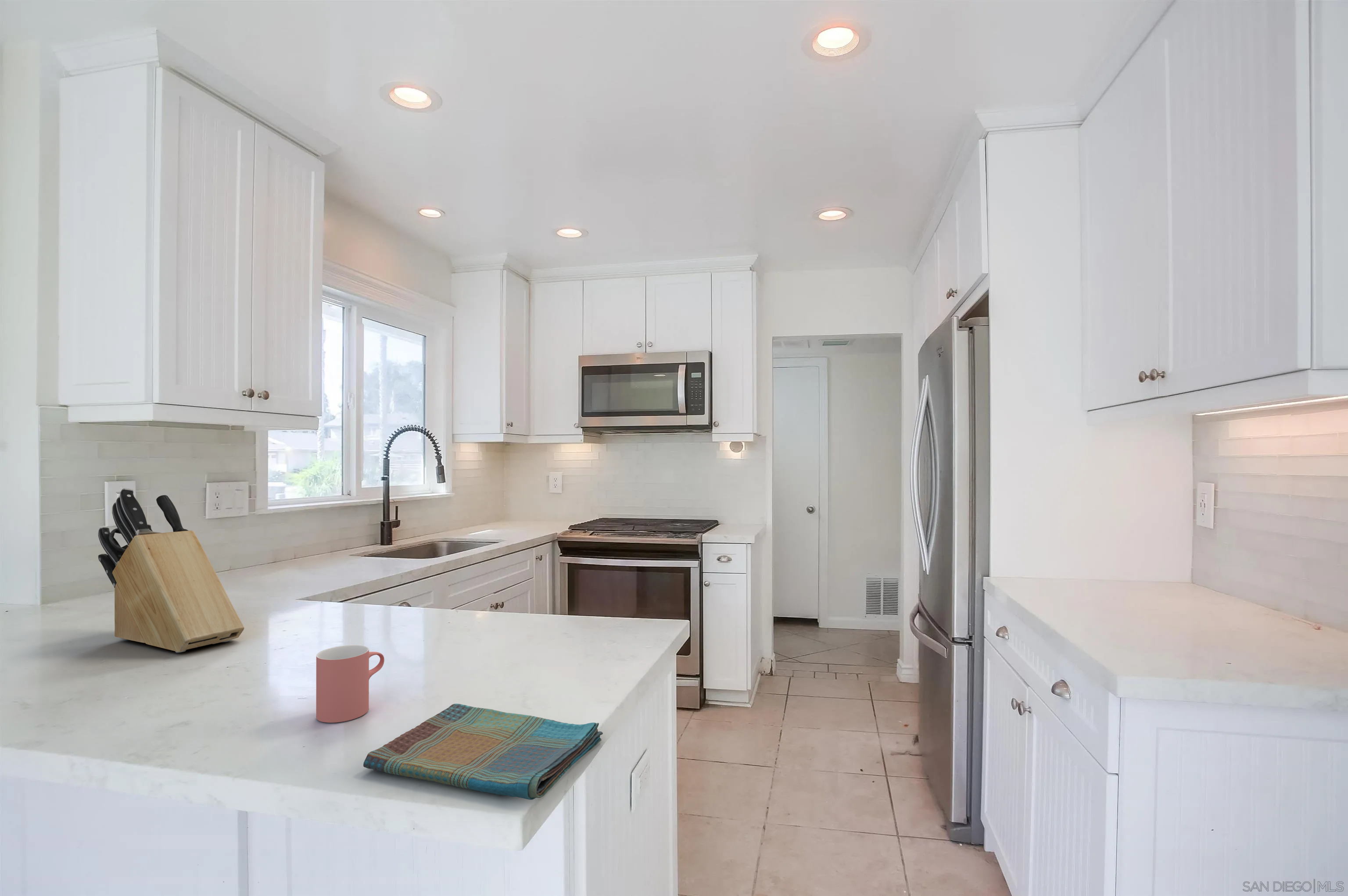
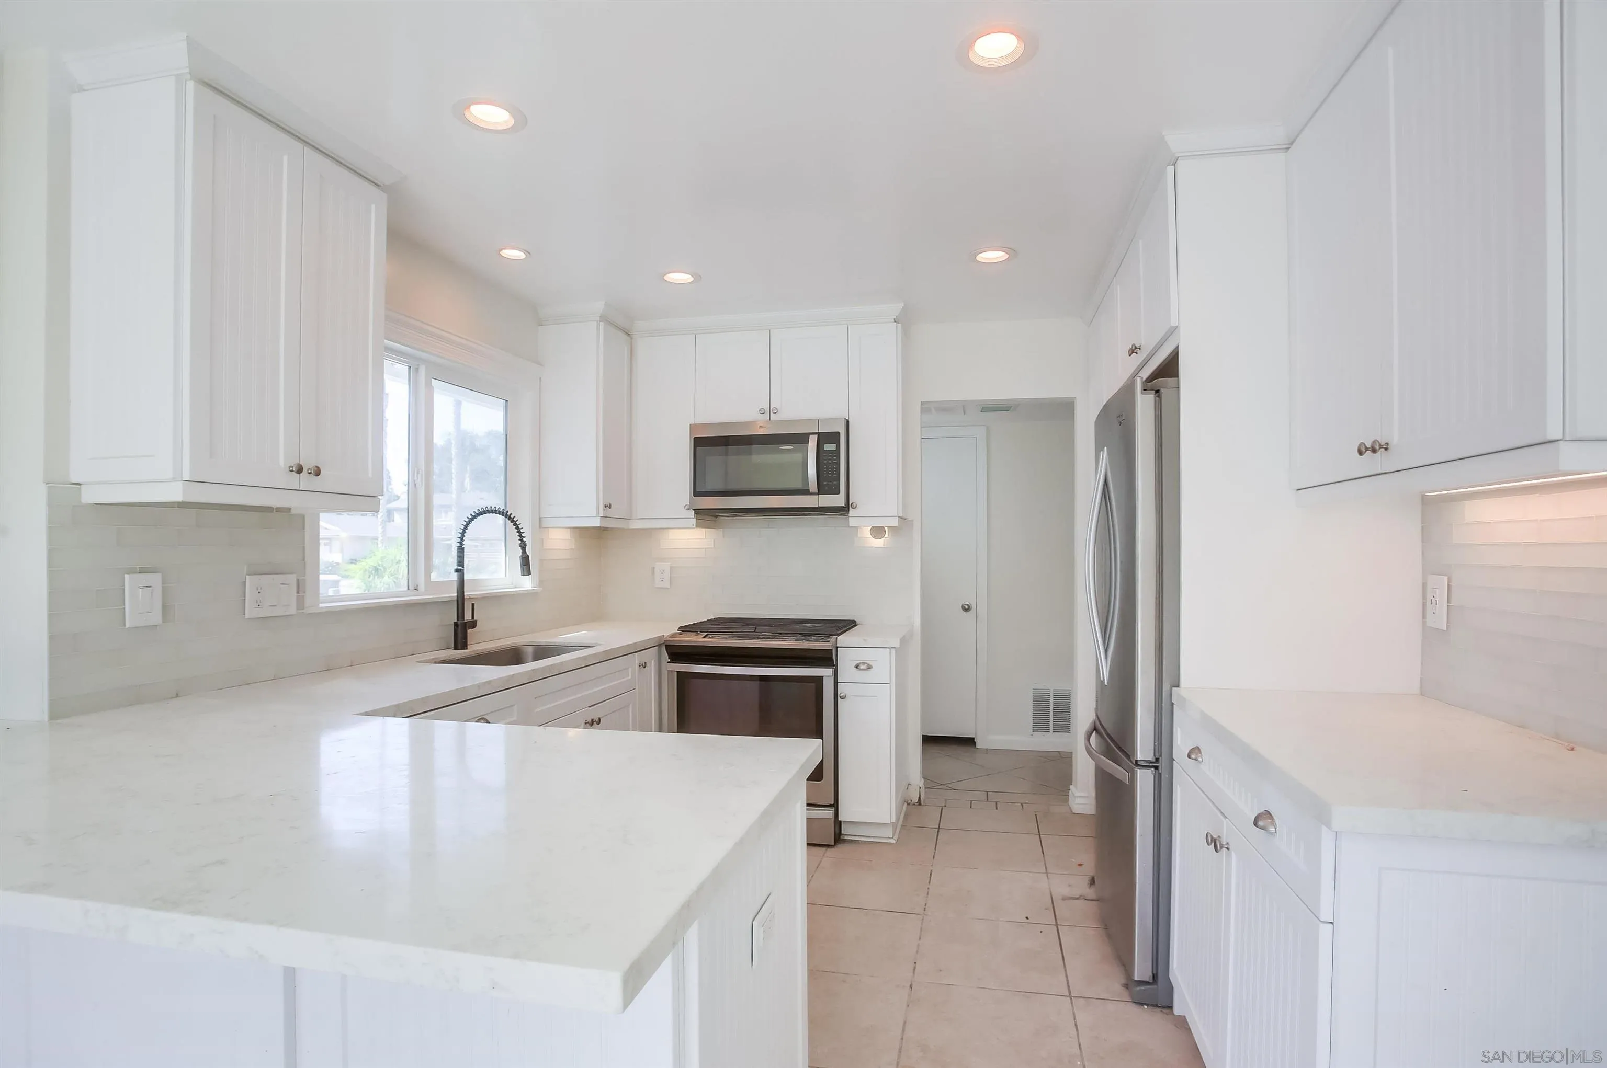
- knife block (167, 563)
- dish towel (488, 745)
- cup (353, 679)
